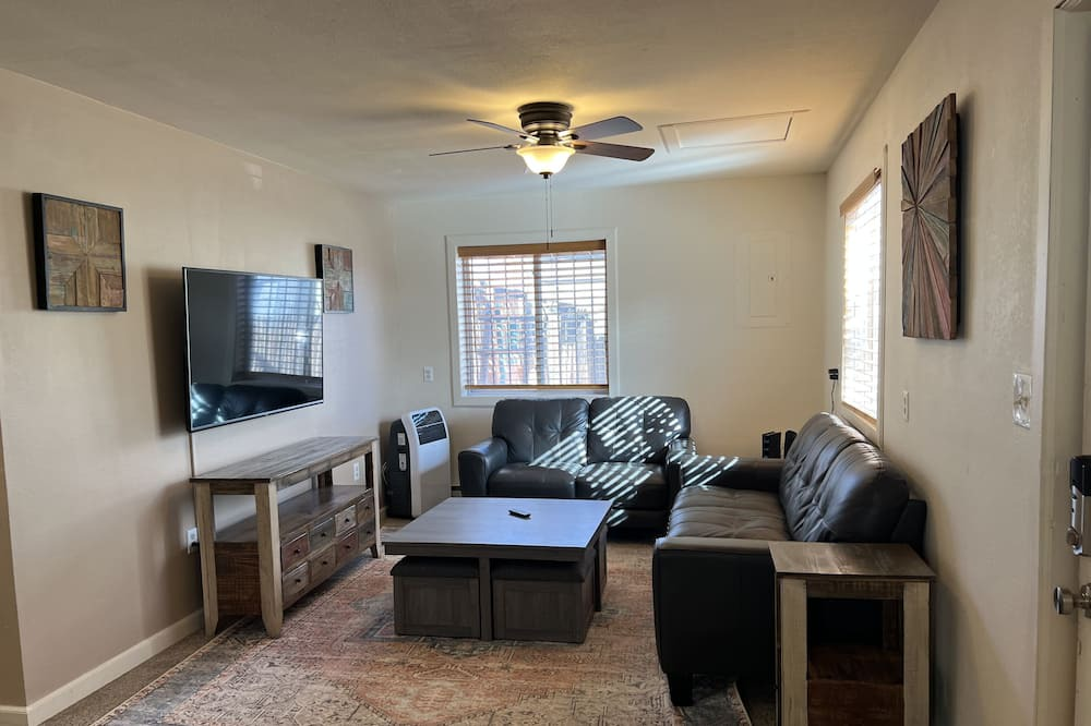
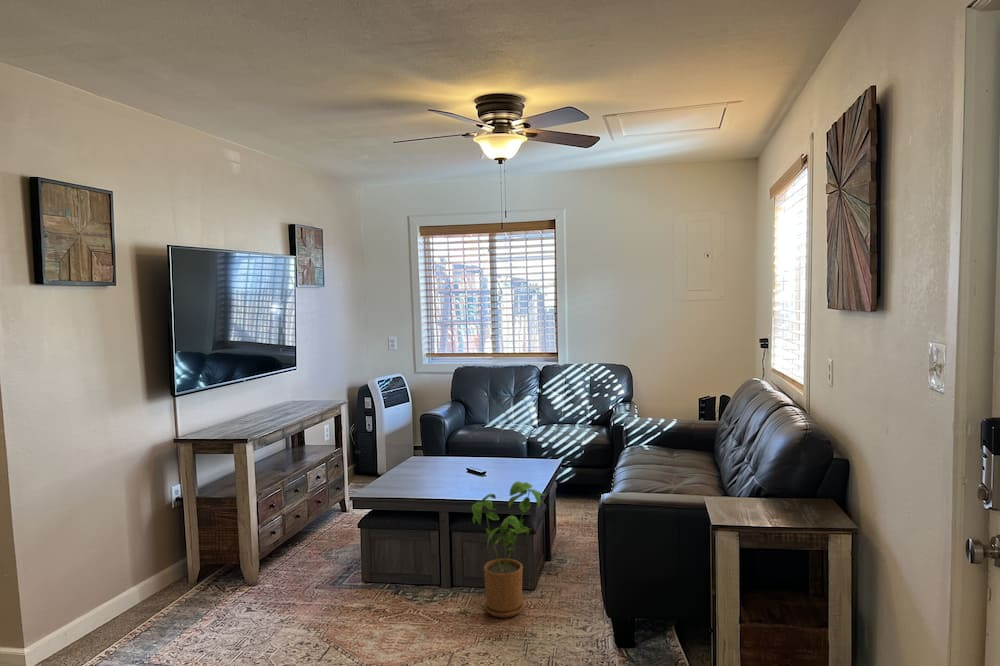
+ house plant (505, 547)
